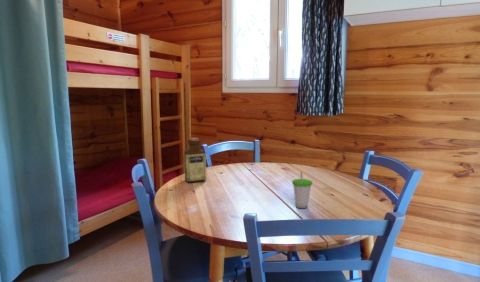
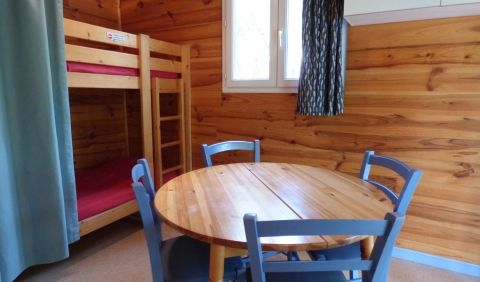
- bottle (195, 159)
- cup (301, 188)
